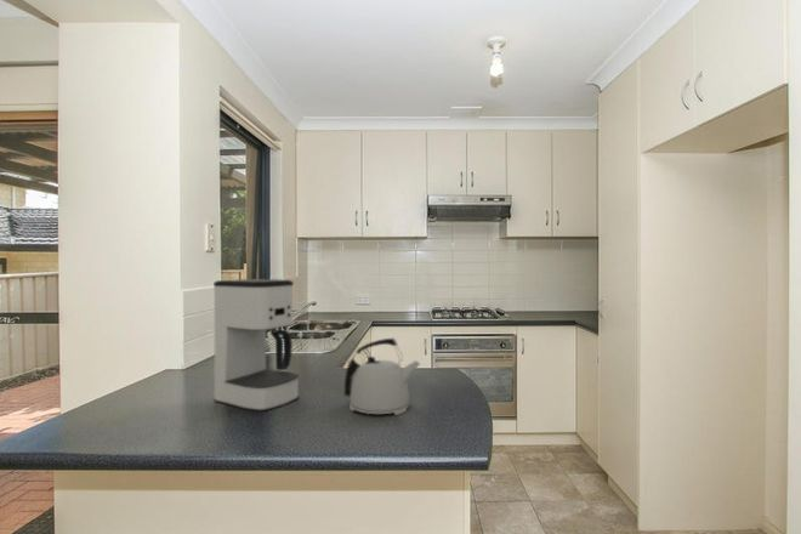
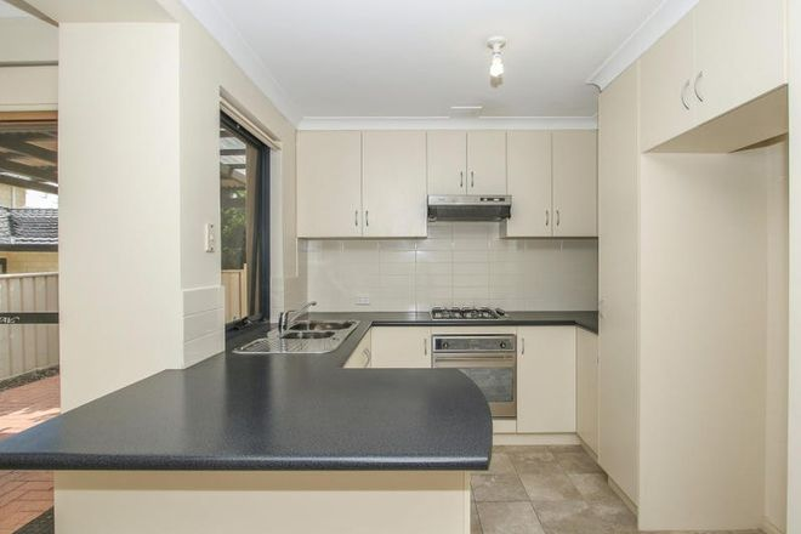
- kettle (381, 371)
- coffee maker (263, 339)
